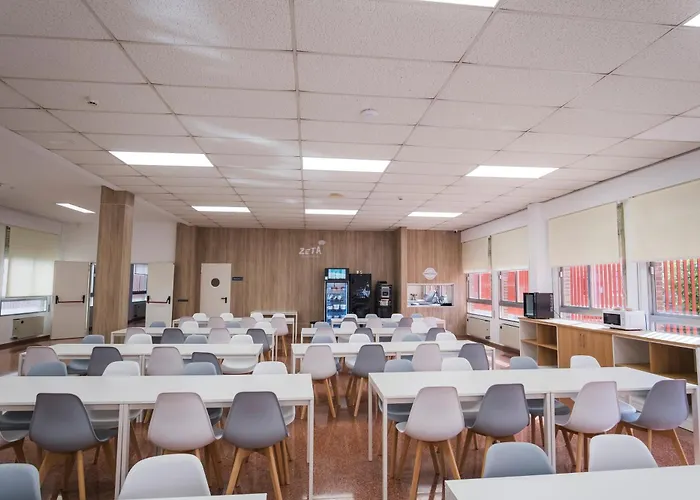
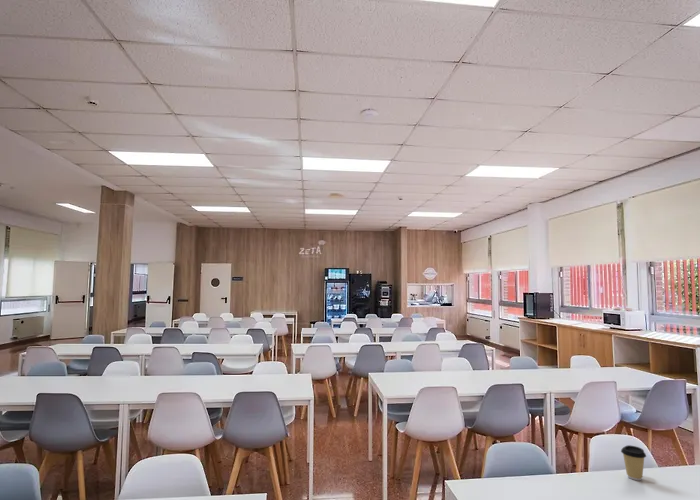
+ coffee cup (633, 463)
